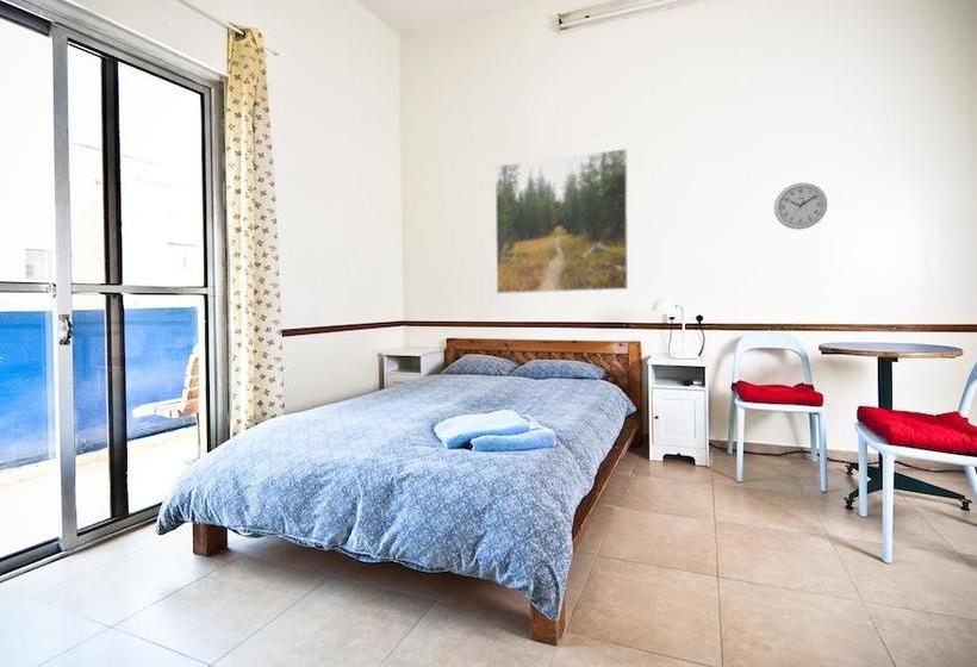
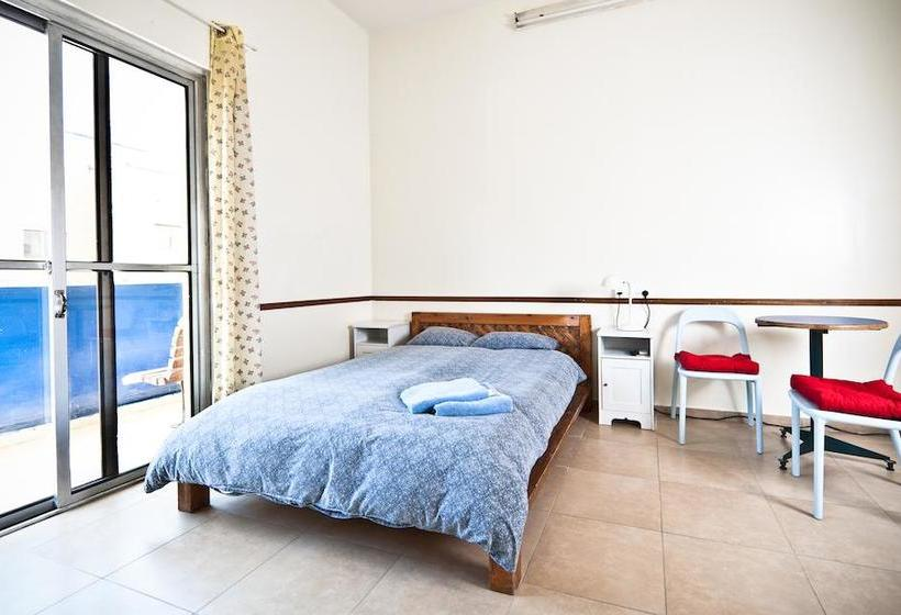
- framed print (559, 224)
- wall clock (799, 205)
